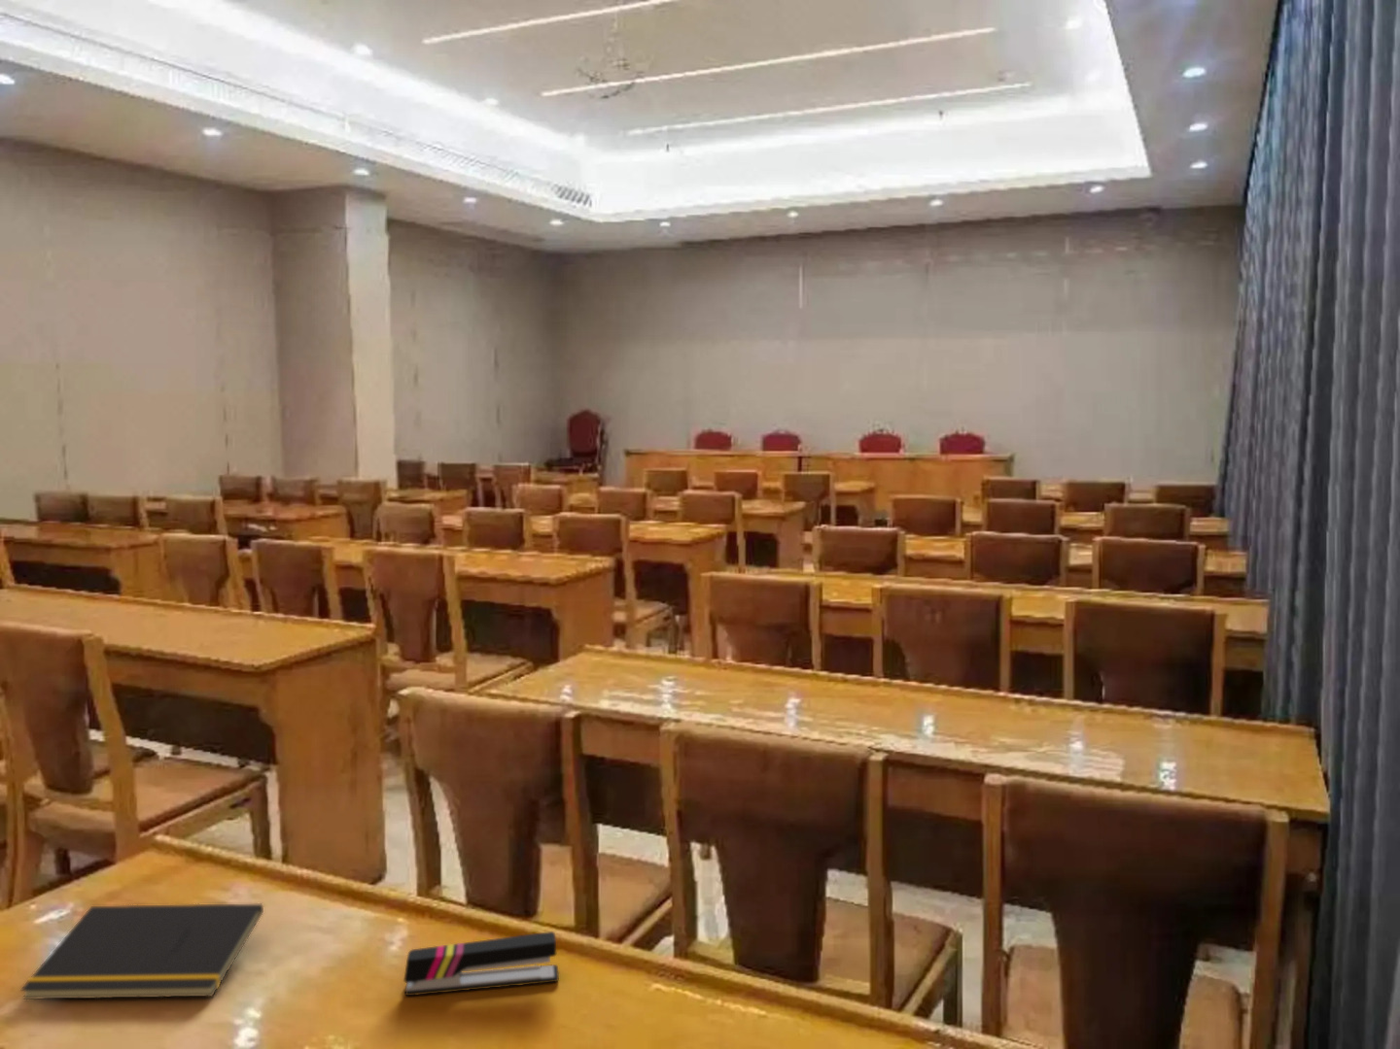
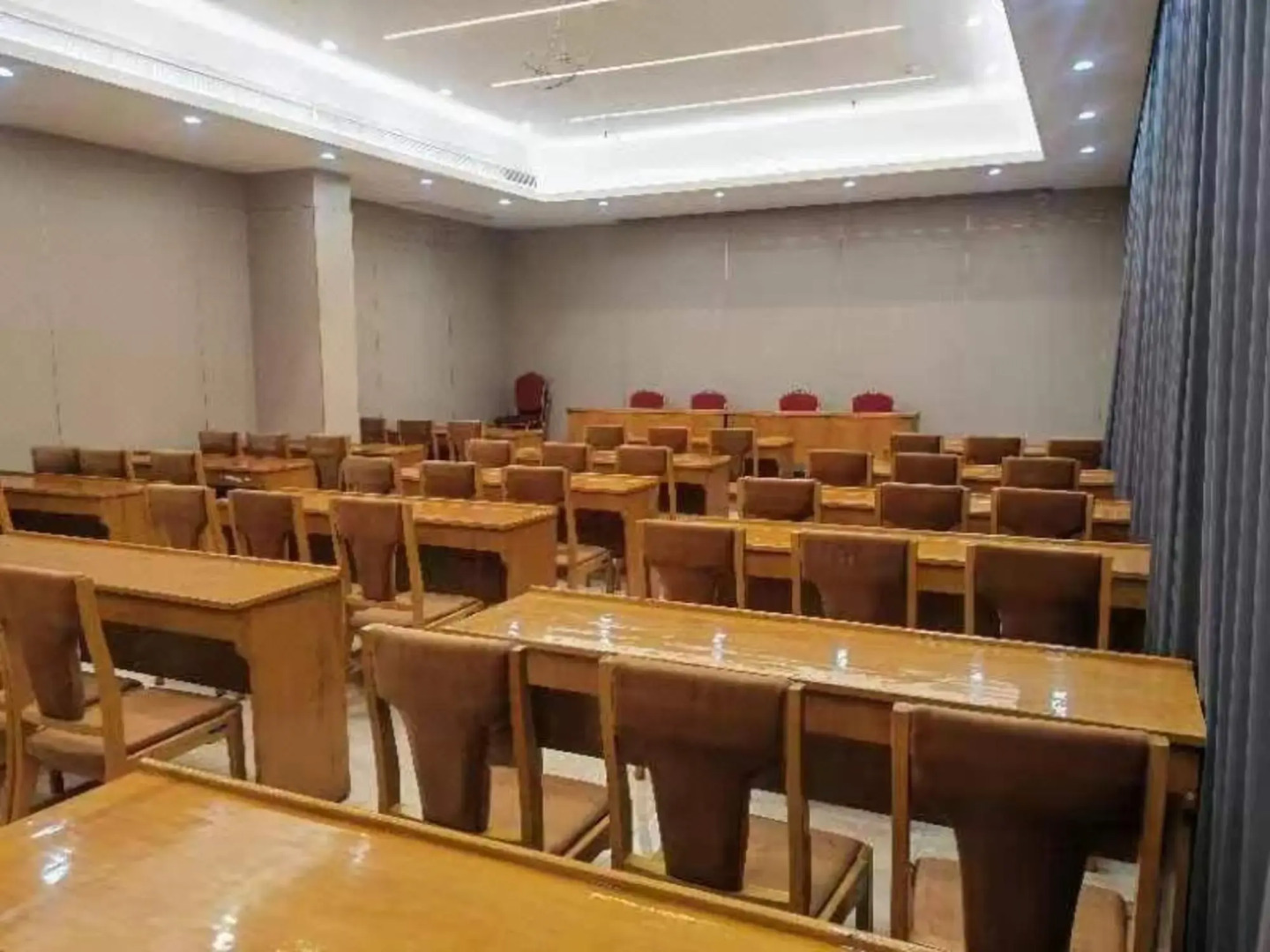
- notepad (149, 948)
- stapler (482, 962)
